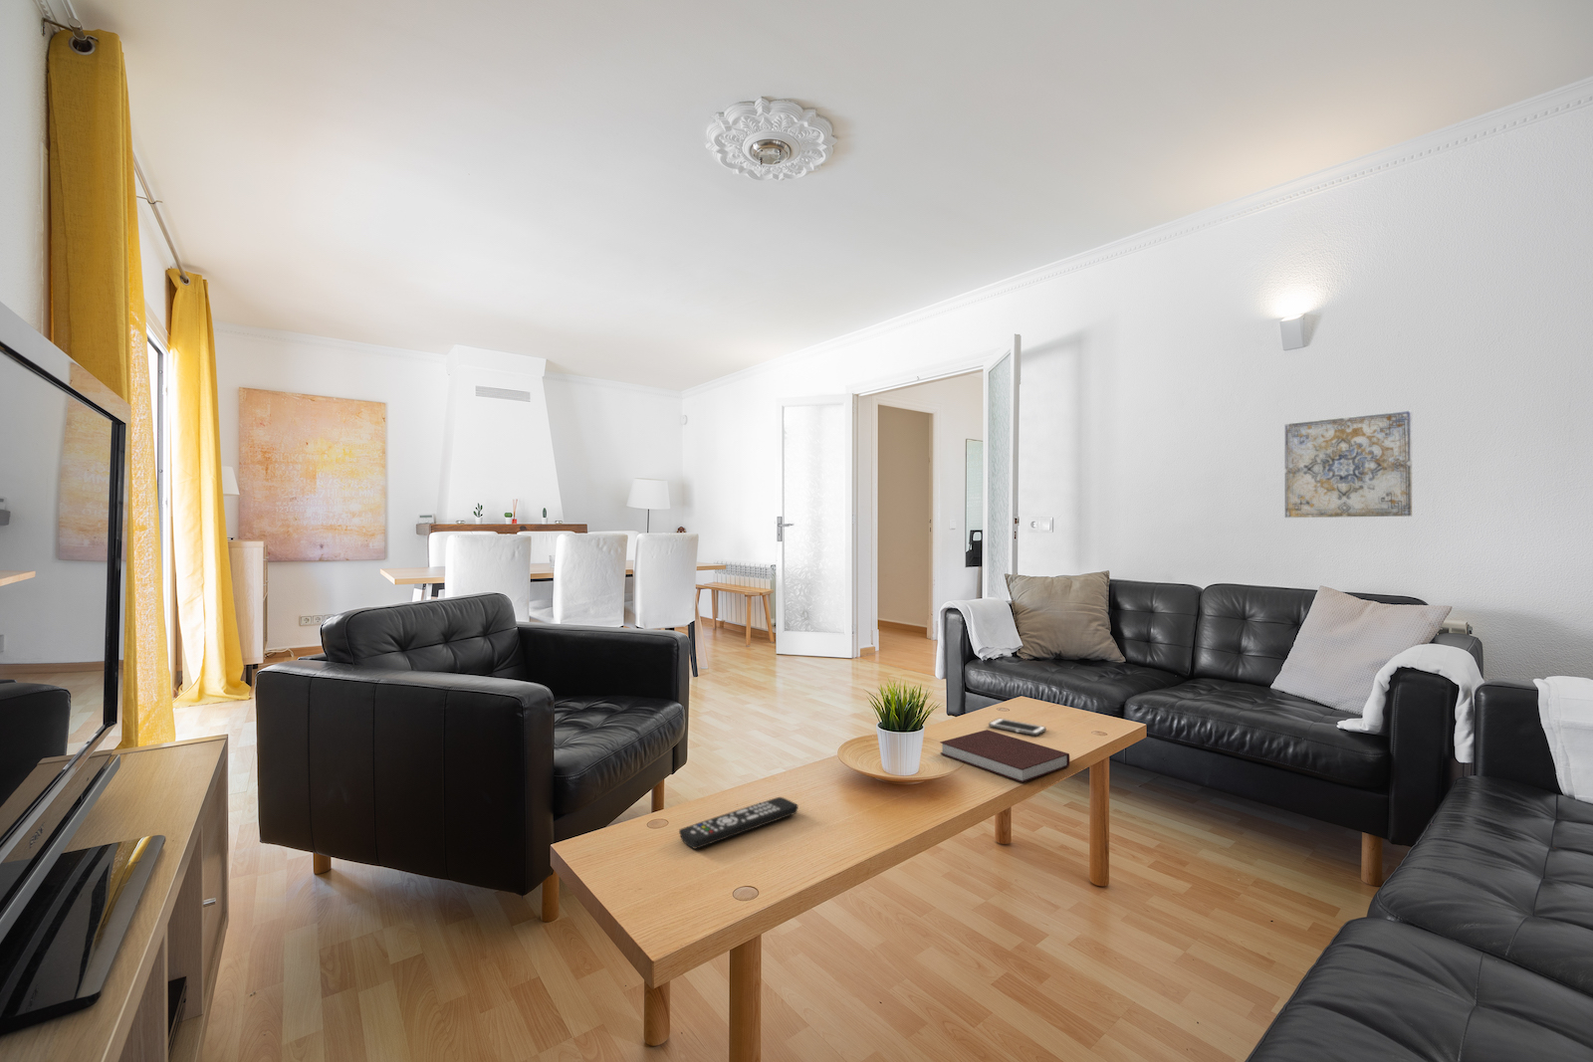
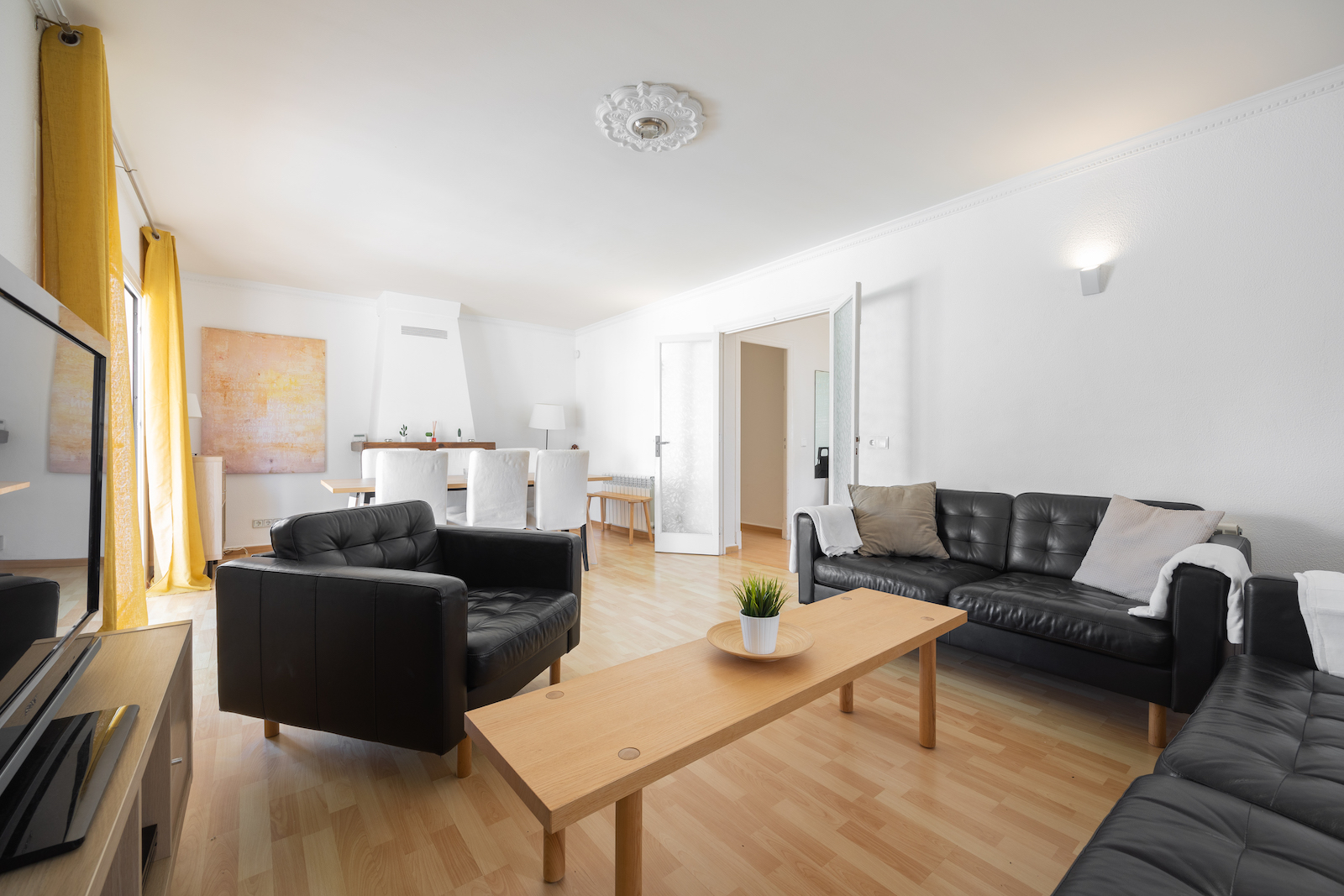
- cell phone (1017, 727)
- wall art (1345, 467)
- remote control (741, 821)
- notebook (1003, 754)
